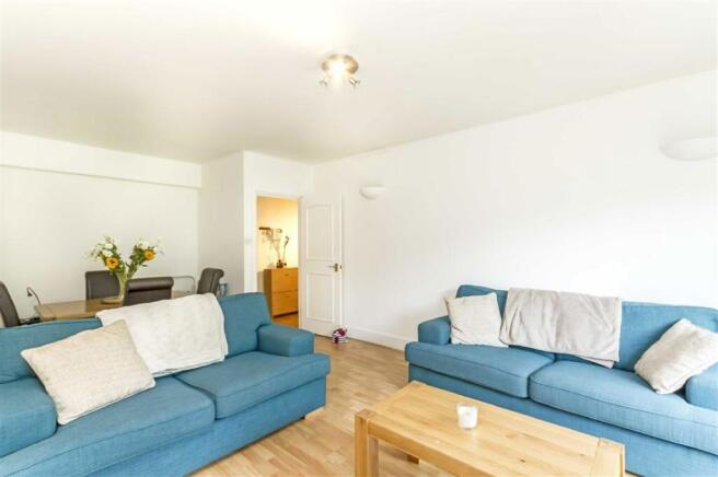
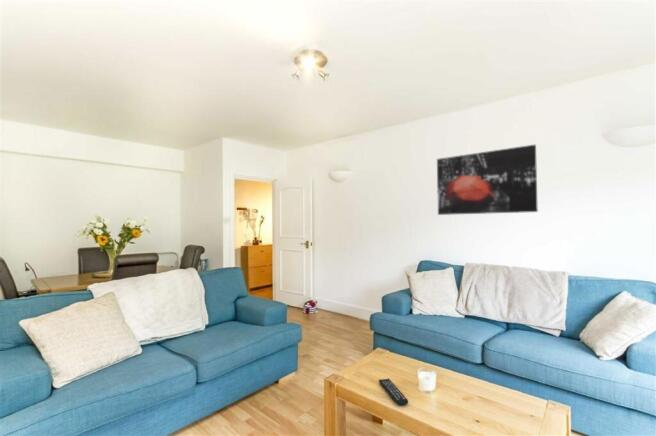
+ wall art (482, 183)
+ remote control (392, 390)
